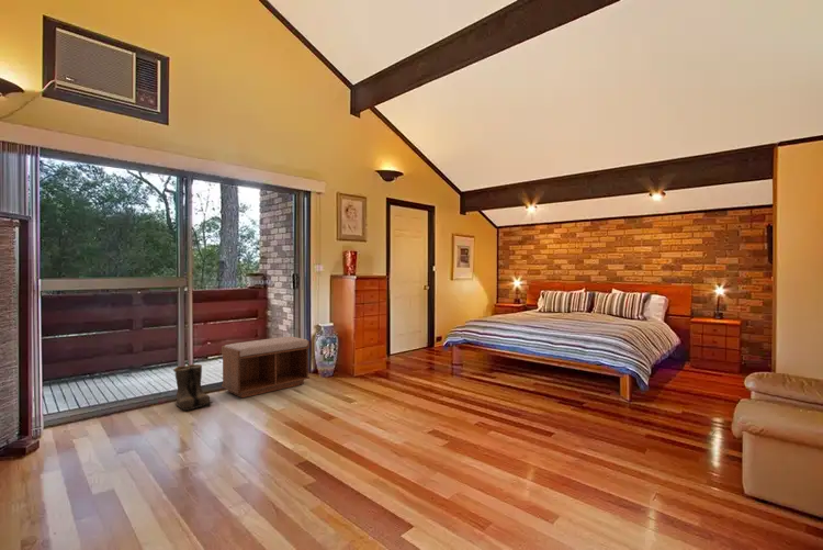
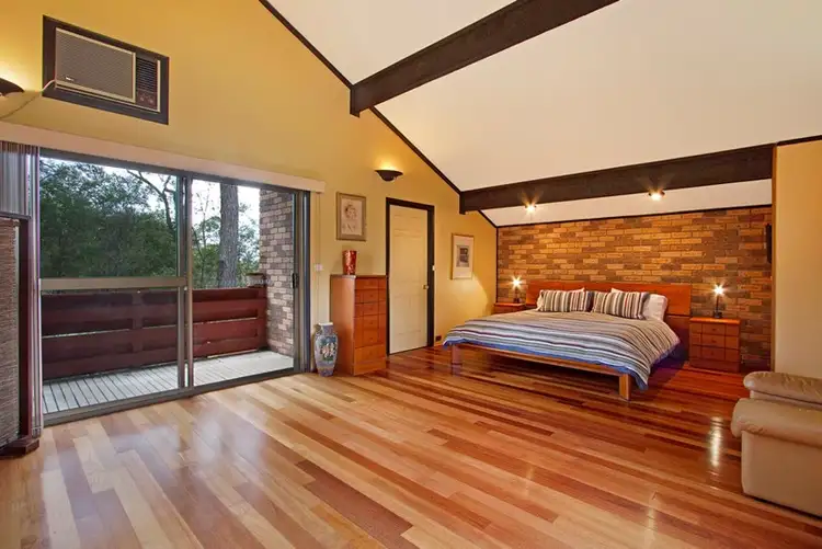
- bench (267, 363)
- boots (191, 385)
